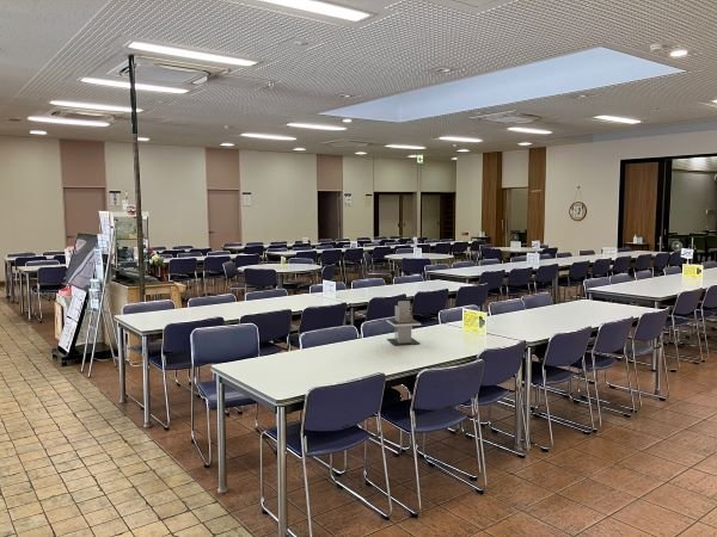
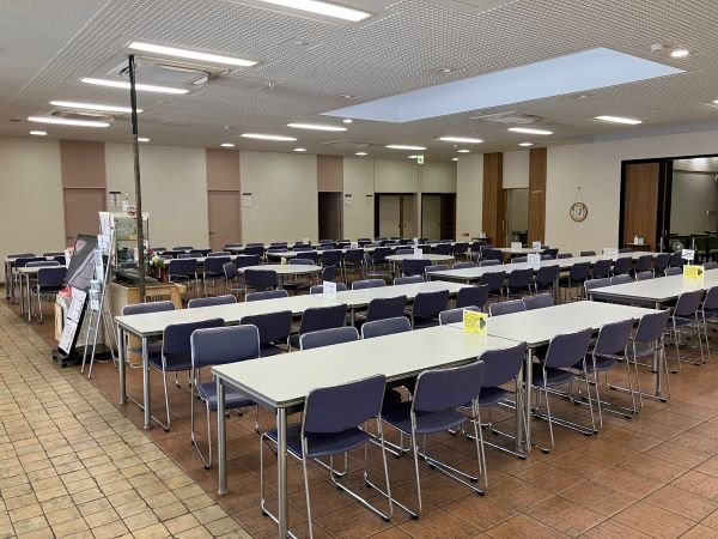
- napkin holder (403, 321)
